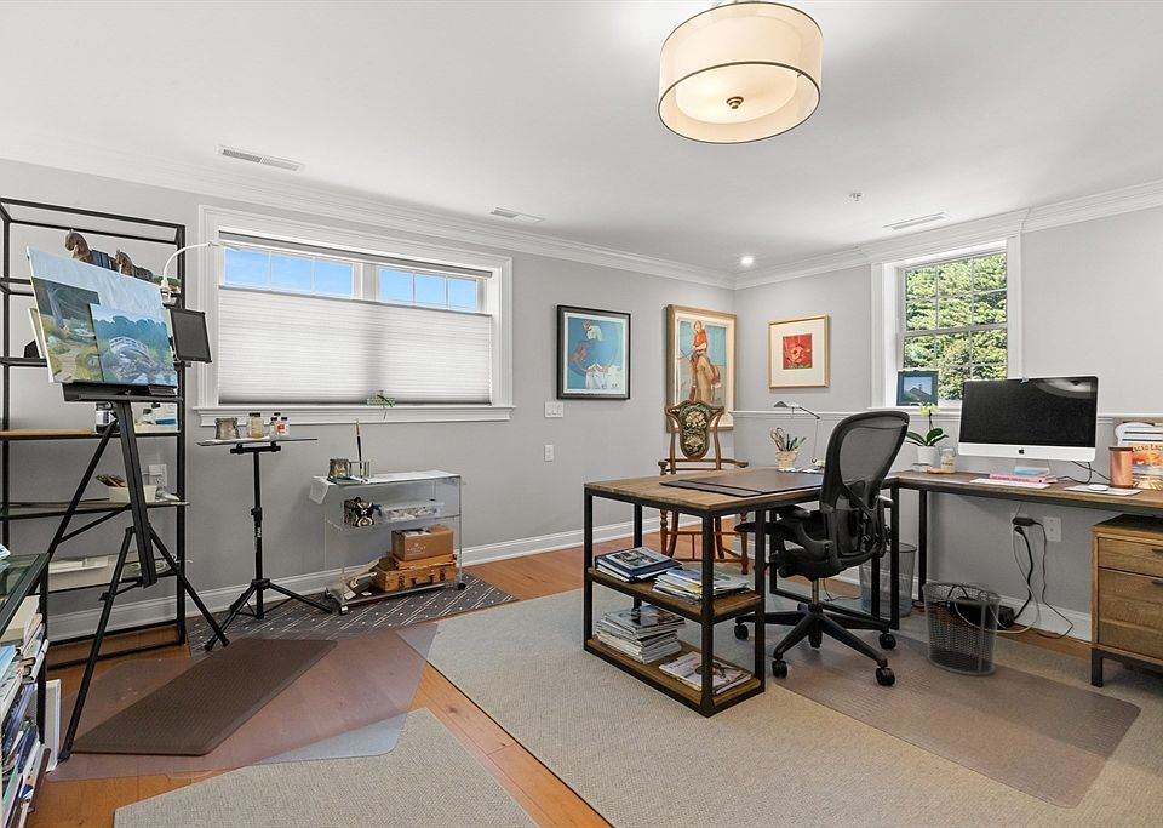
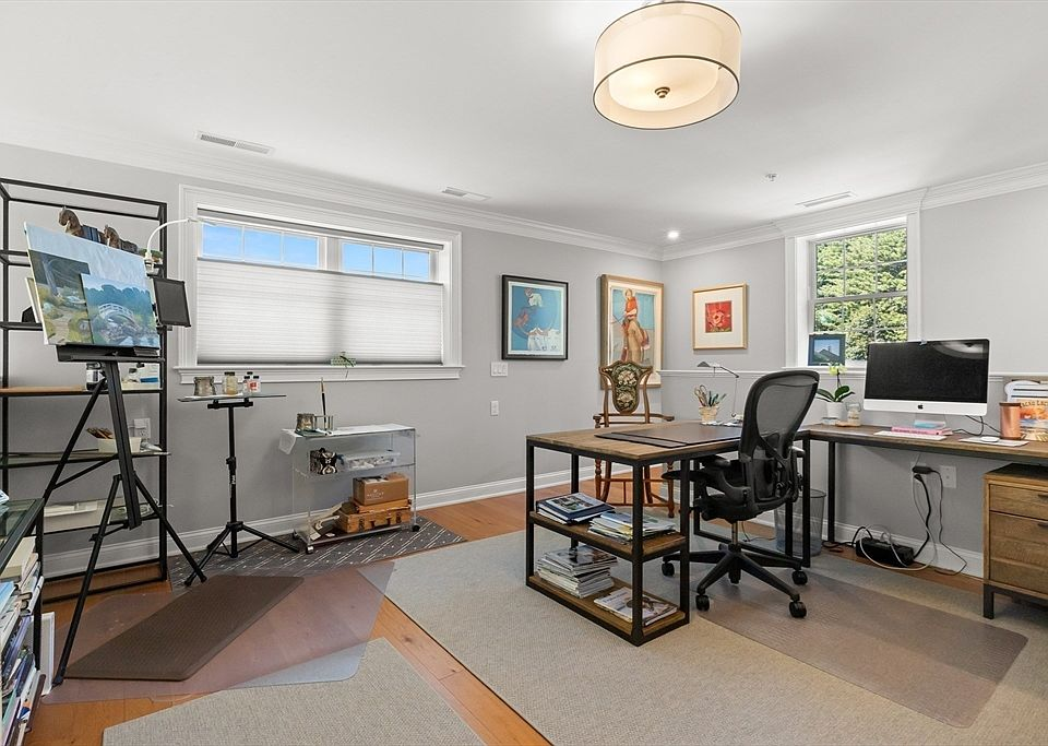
- waste bin (959, 627)
